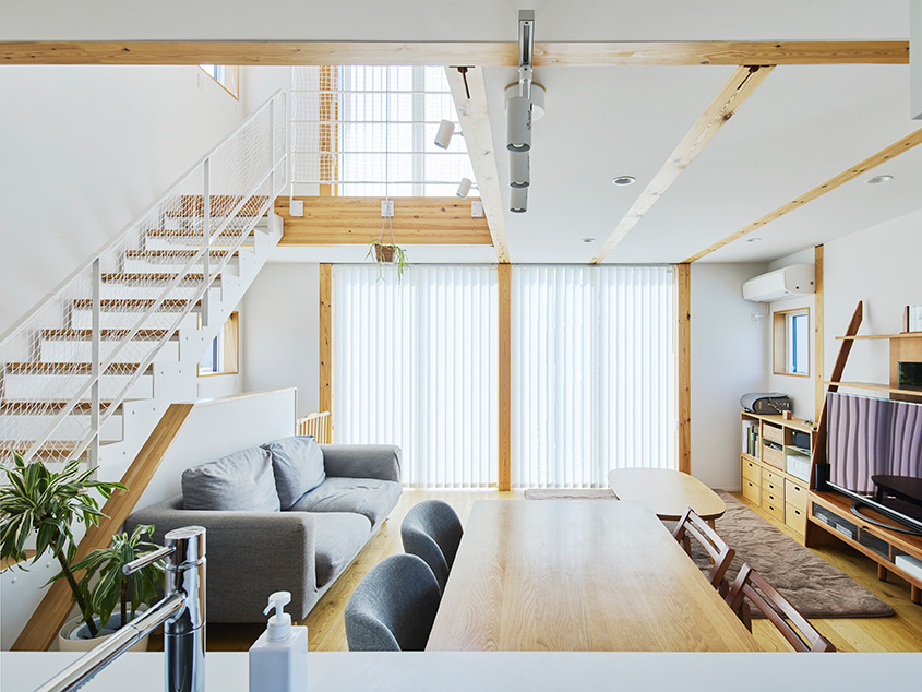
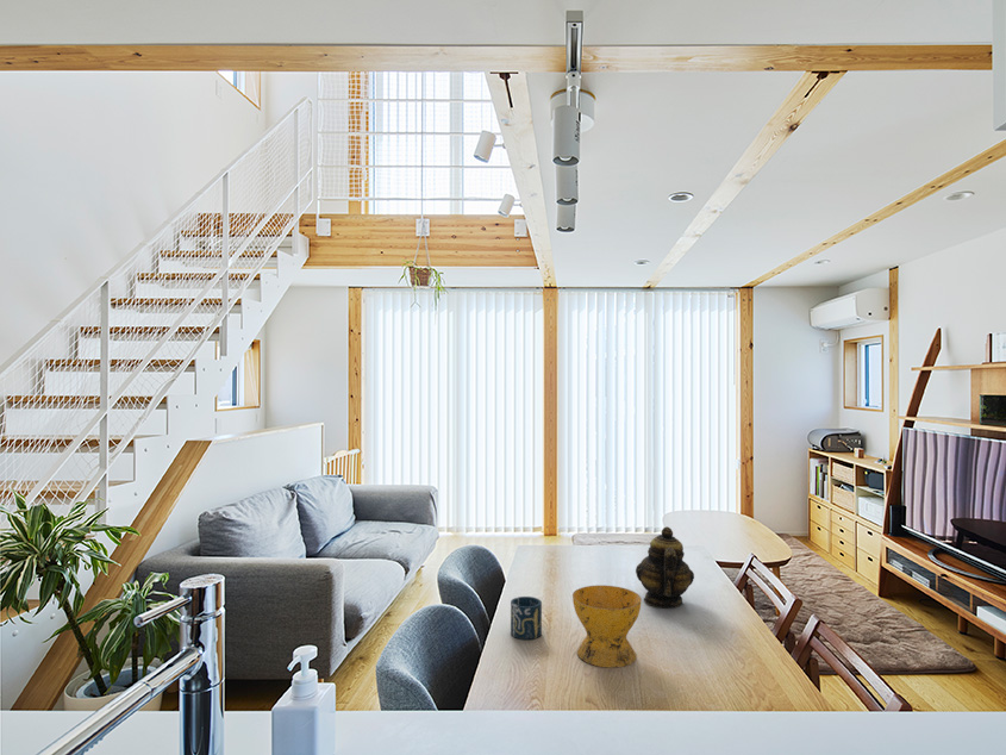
+ bowl (606, 624)
+ cup (526, 614)
+ teapot (664, 563)
